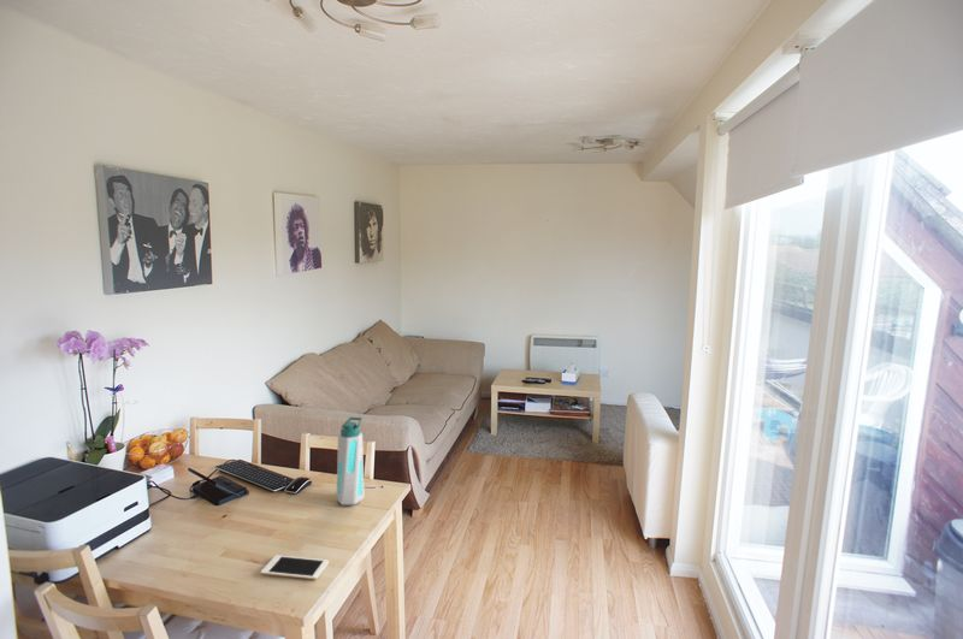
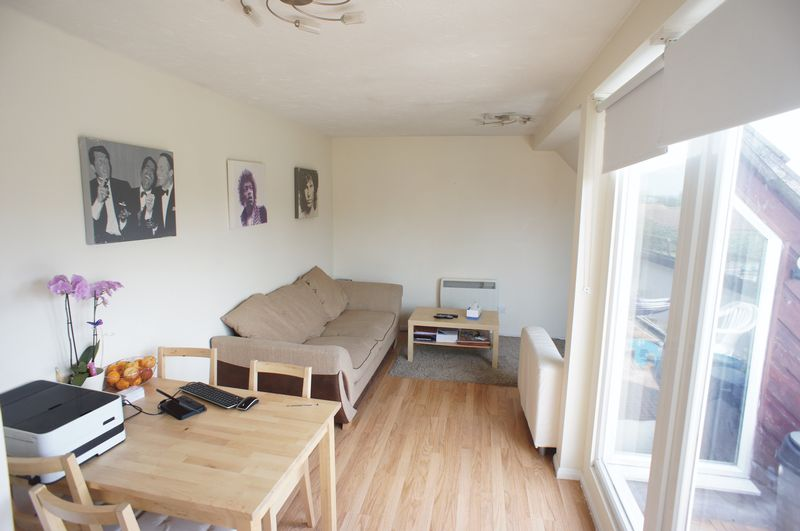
- cell phone (295, 567)
- water bottle (350, 460)
